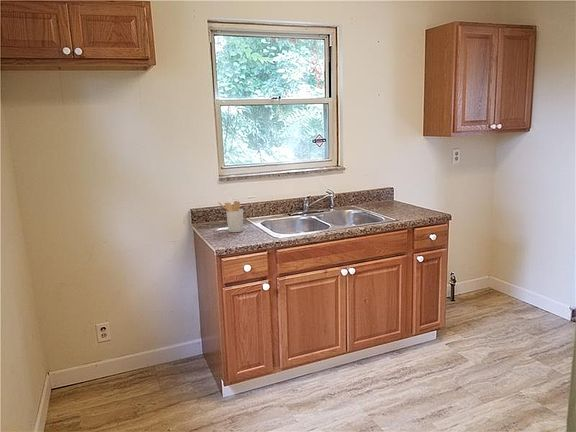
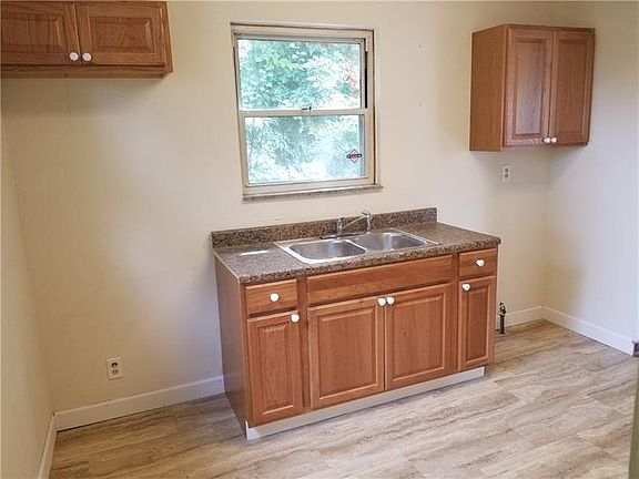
- utensil holder (230, 215)
